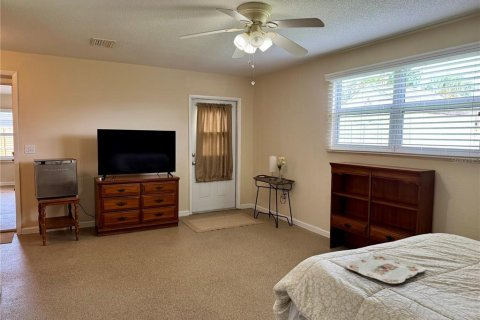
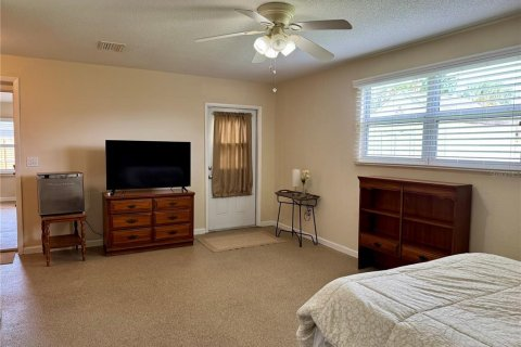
- serving tray (384, 267)
